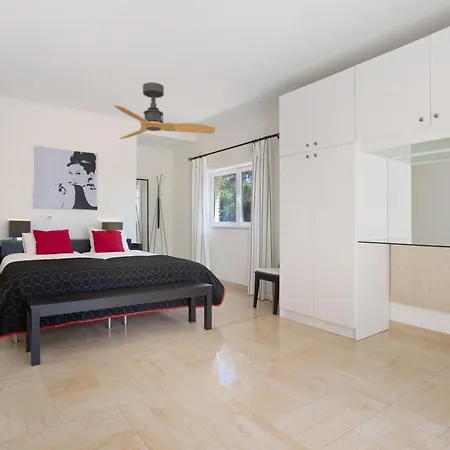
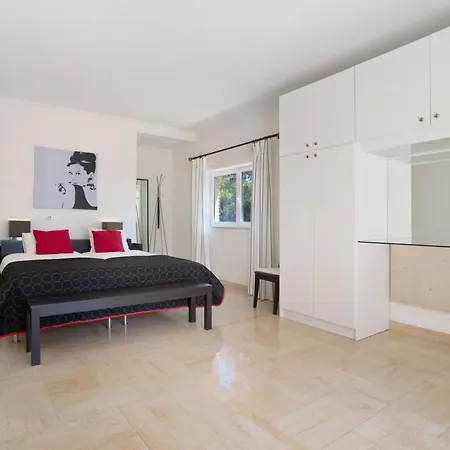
- ceiling fan (161, 112)
